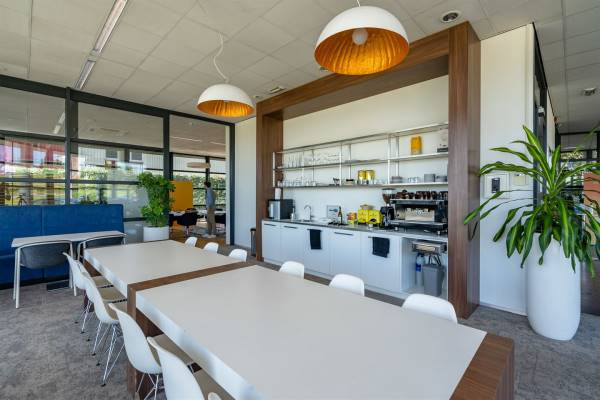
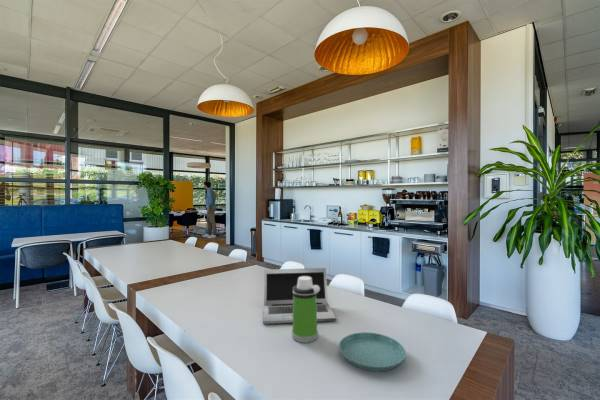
+ laptop (292, 293)
+ saucer (371, 351)
+ water bottle (305, 307)
